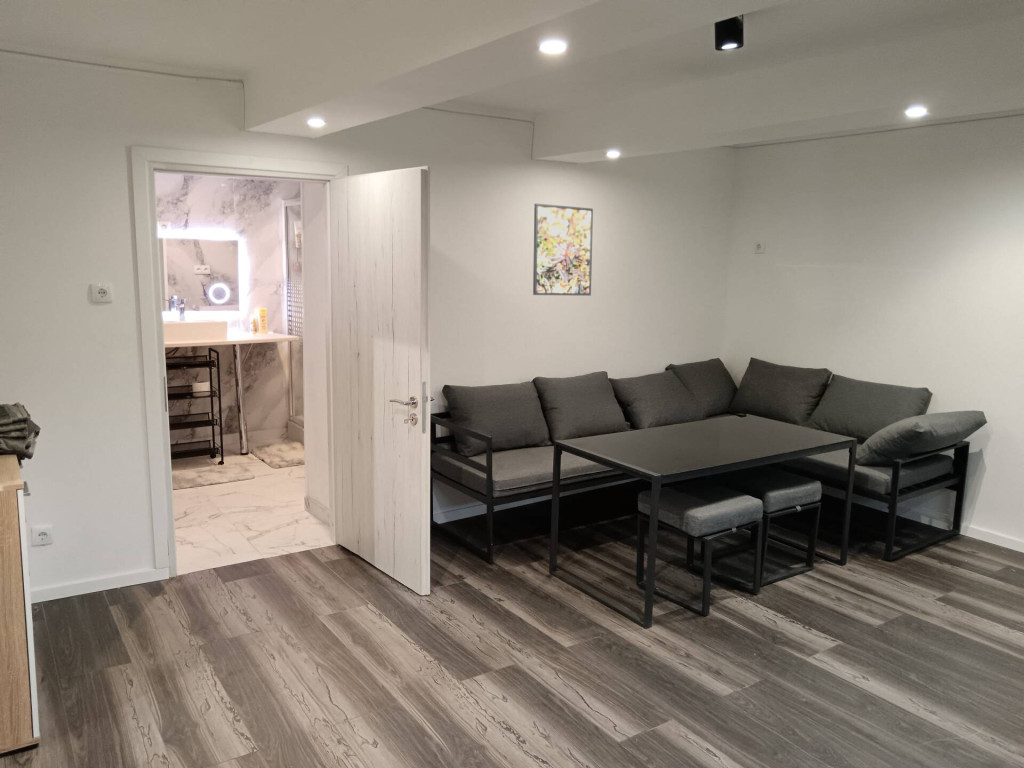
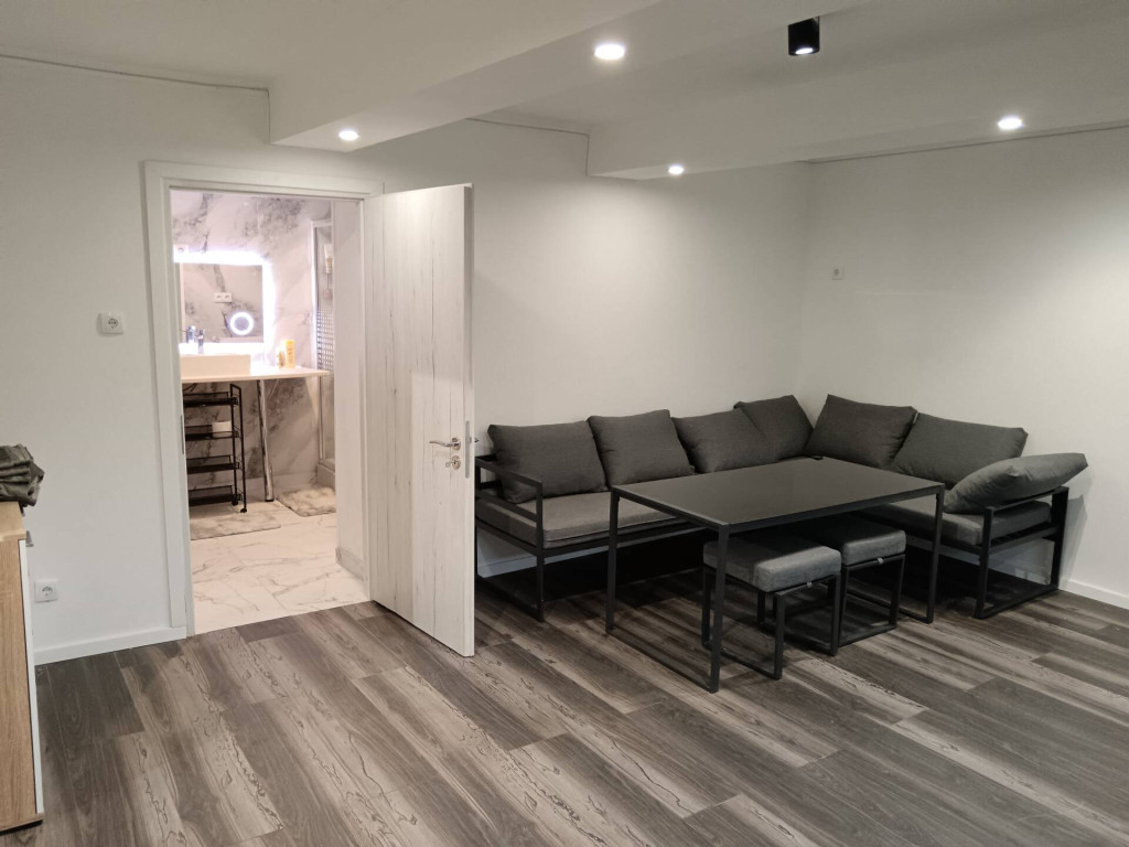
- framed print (563, 251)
